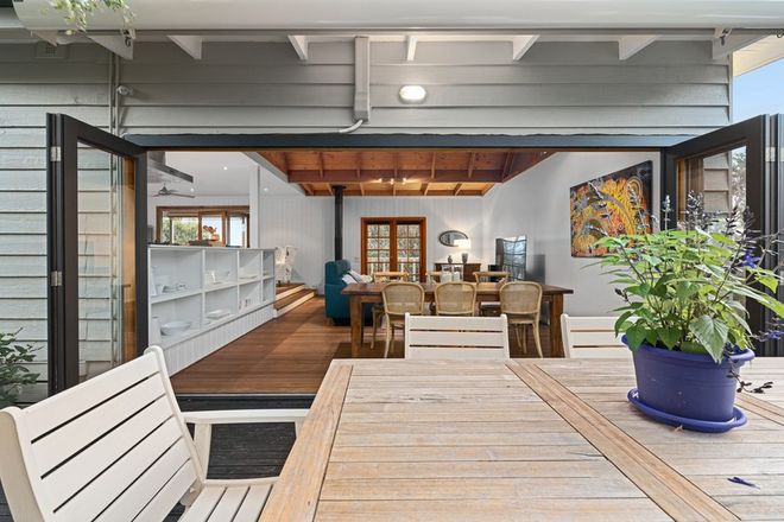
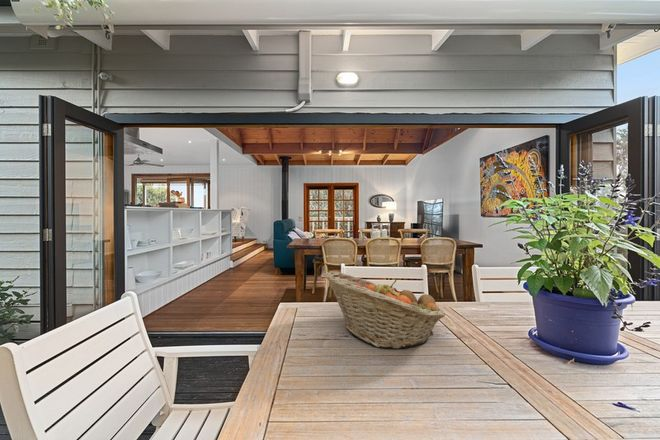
+ fruit basket (380, 302)
